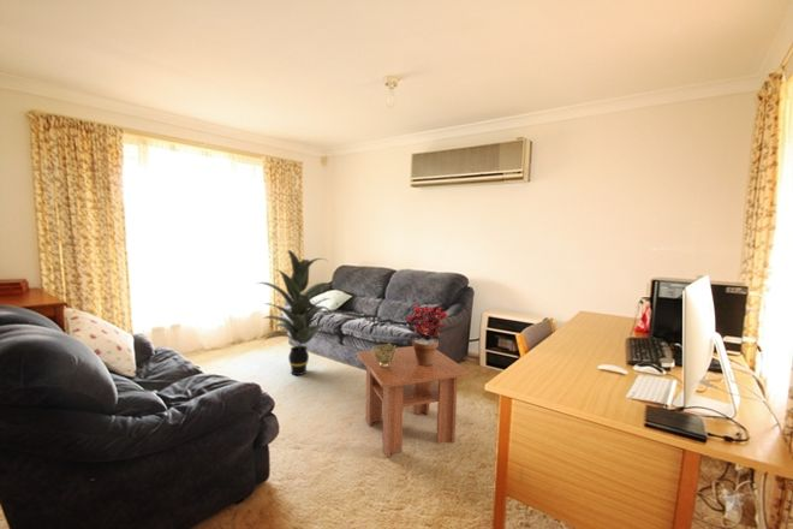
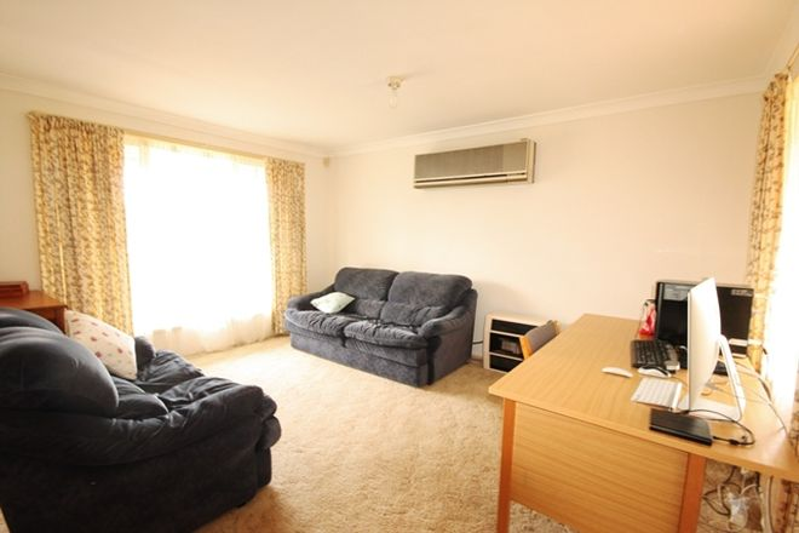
- indoor plant (298, 311)
- coffee table (409, 396)
- decorative bowl (383, 356)
- potted plant (425, 333)
